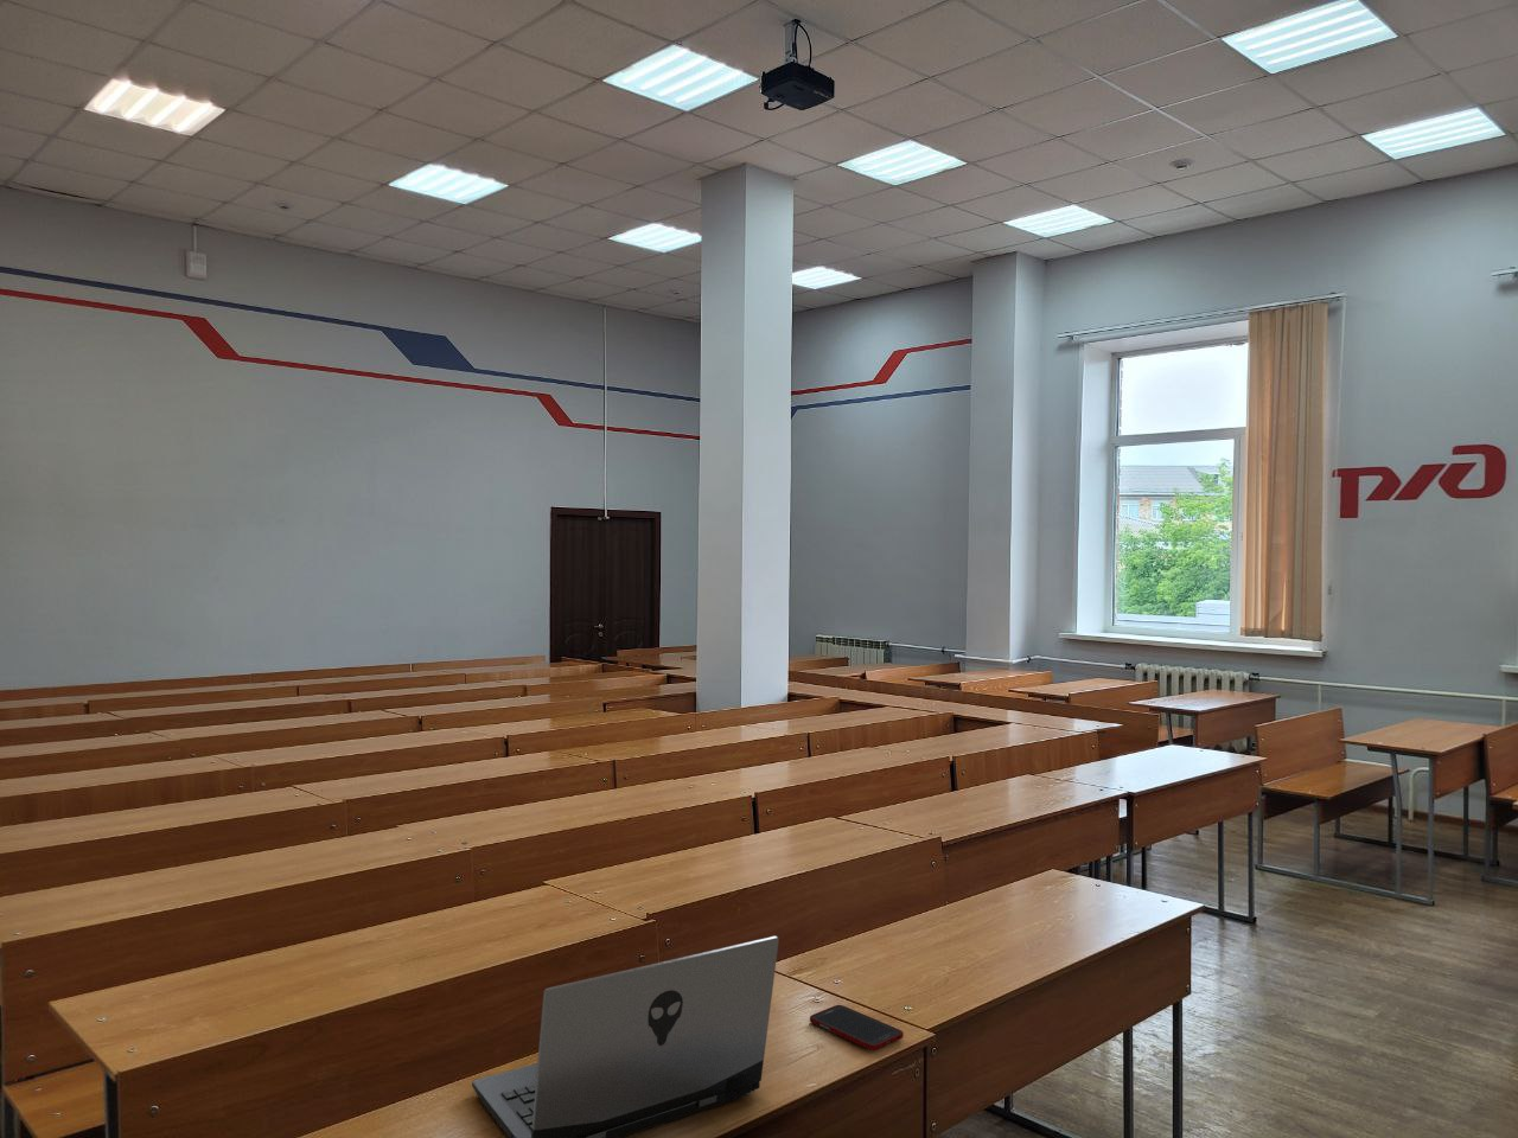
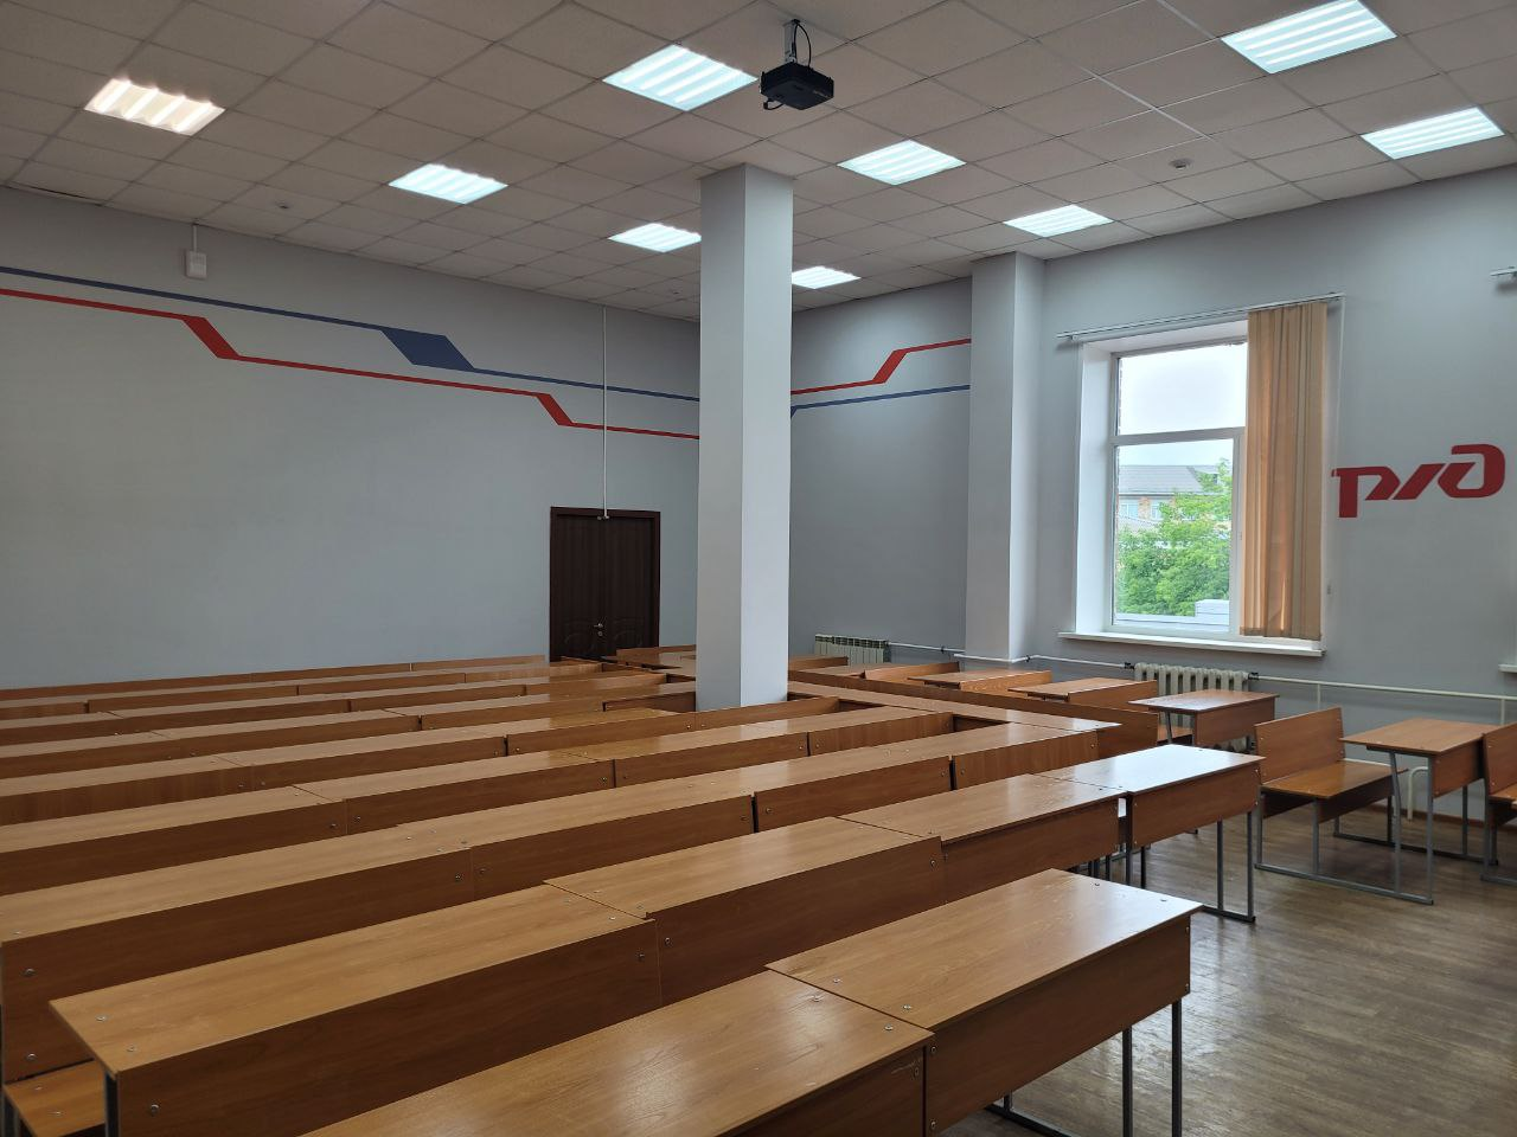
- cell phone (855, 1027)
- laptop (624, 1015)
